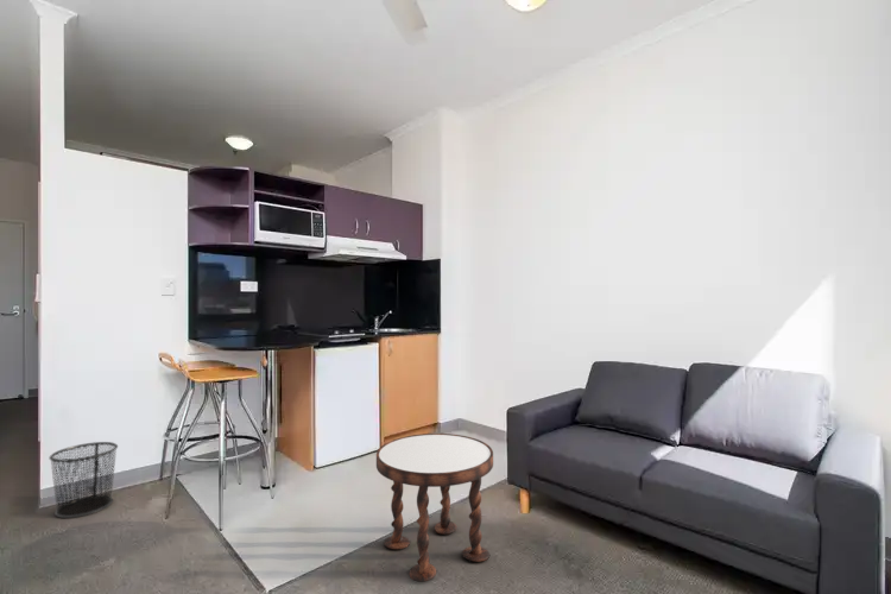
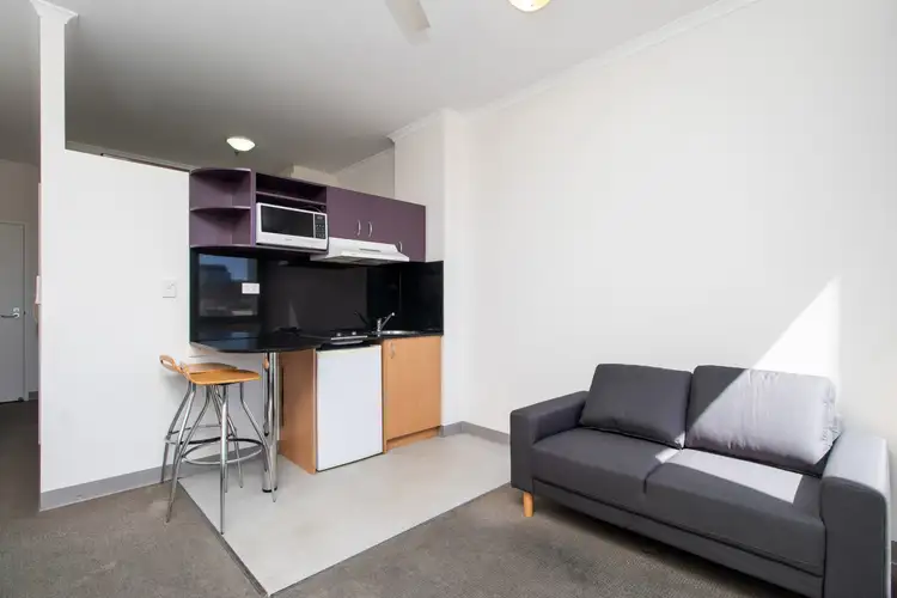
- waste bin (84, 478)
- side table (441, 500)
